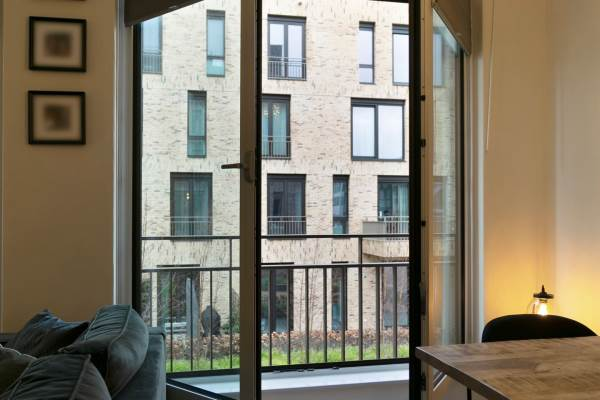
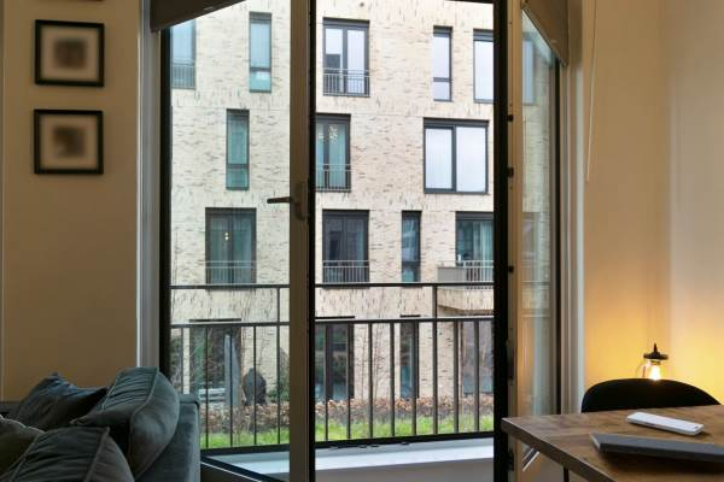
+ smartphone (664, 422)
+ notepad (658, 446)
